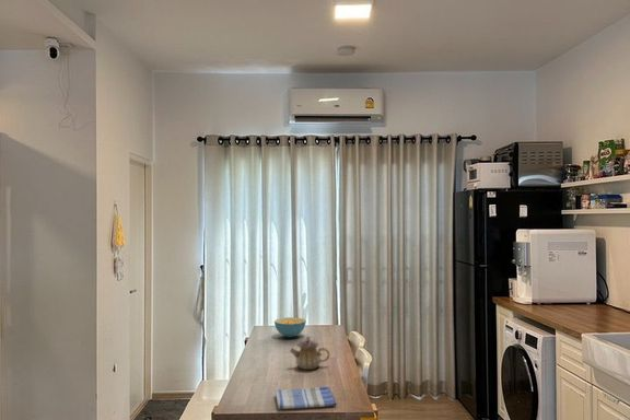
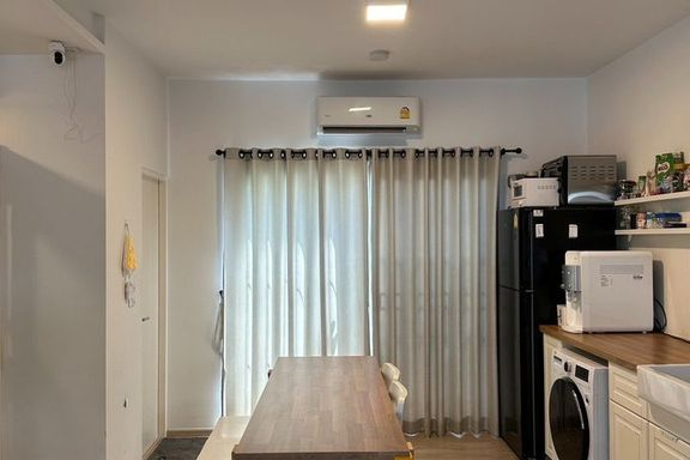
- cereal bowl (290, 328)
- teapot (310, 351)
- dish towel (304, 397)
